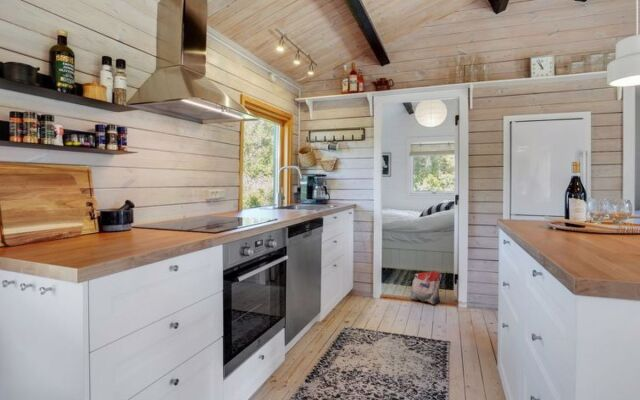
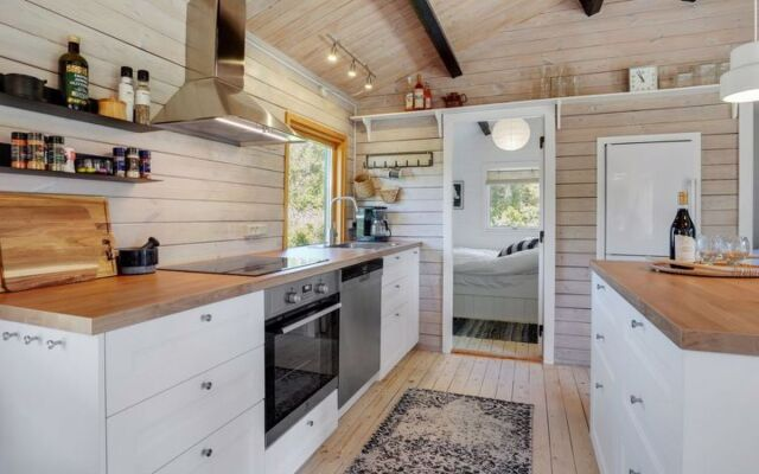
- bag (425, 283)
